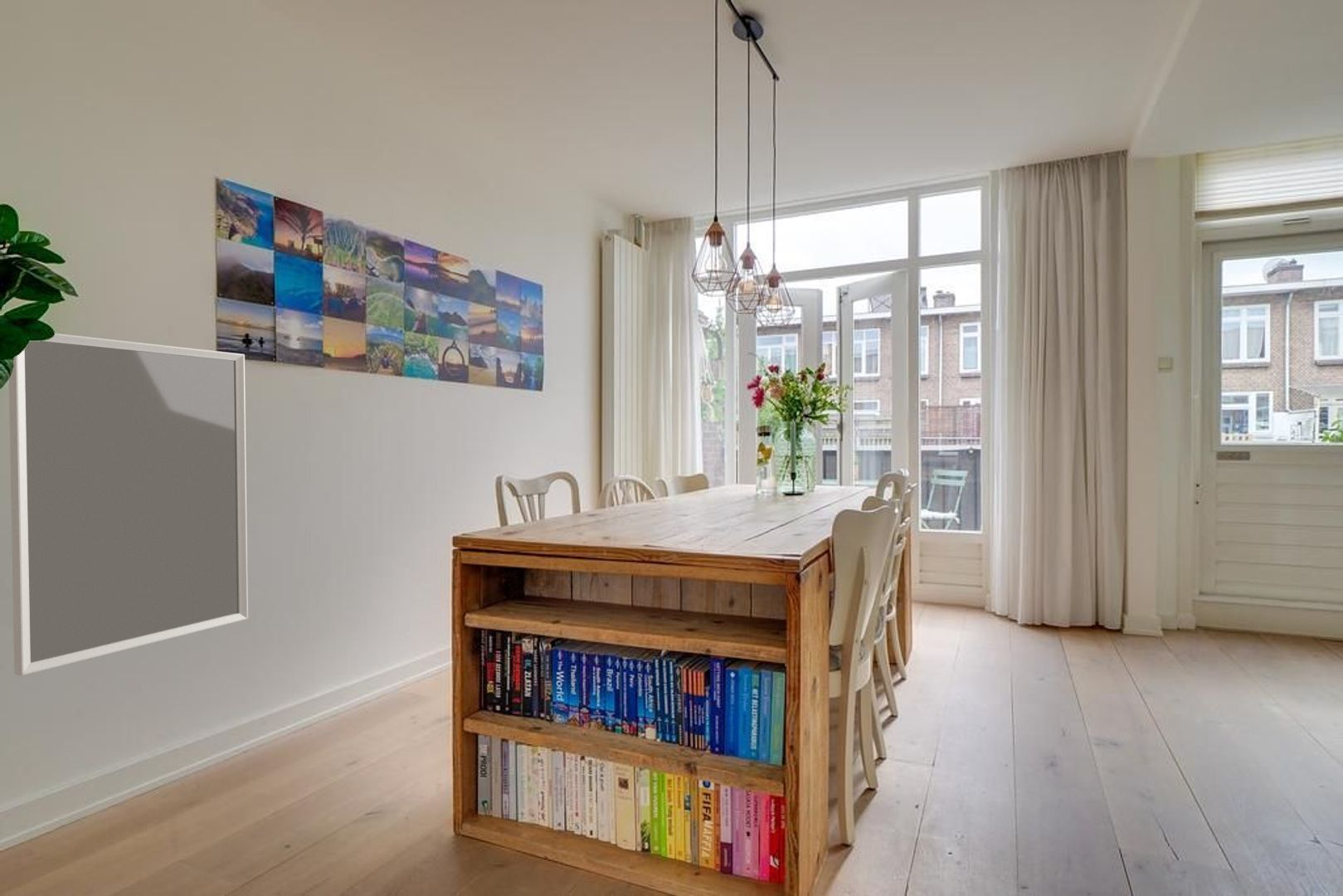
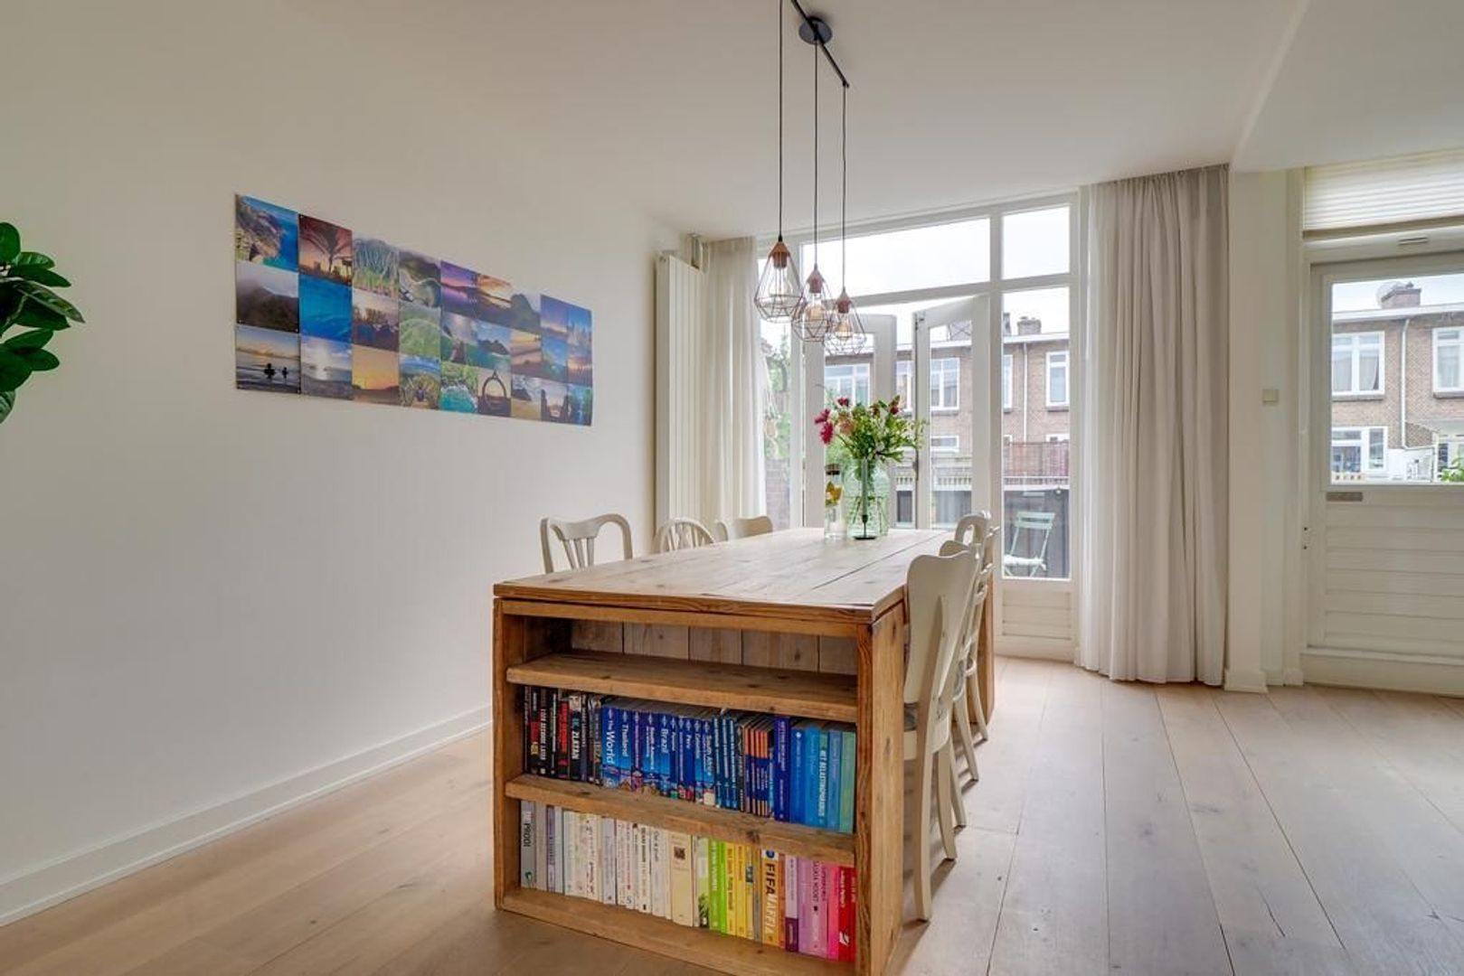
- home mirror (144, 494)
